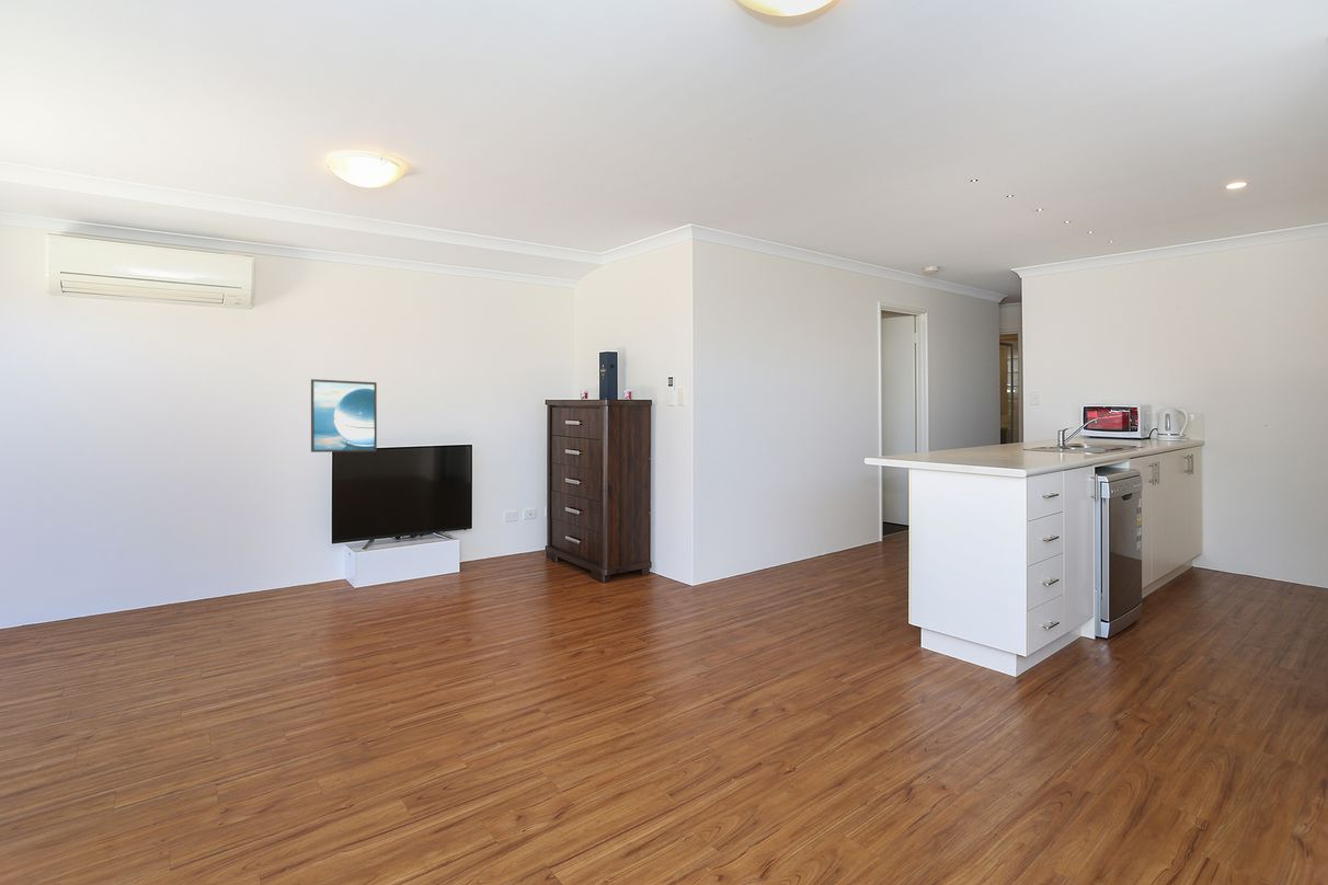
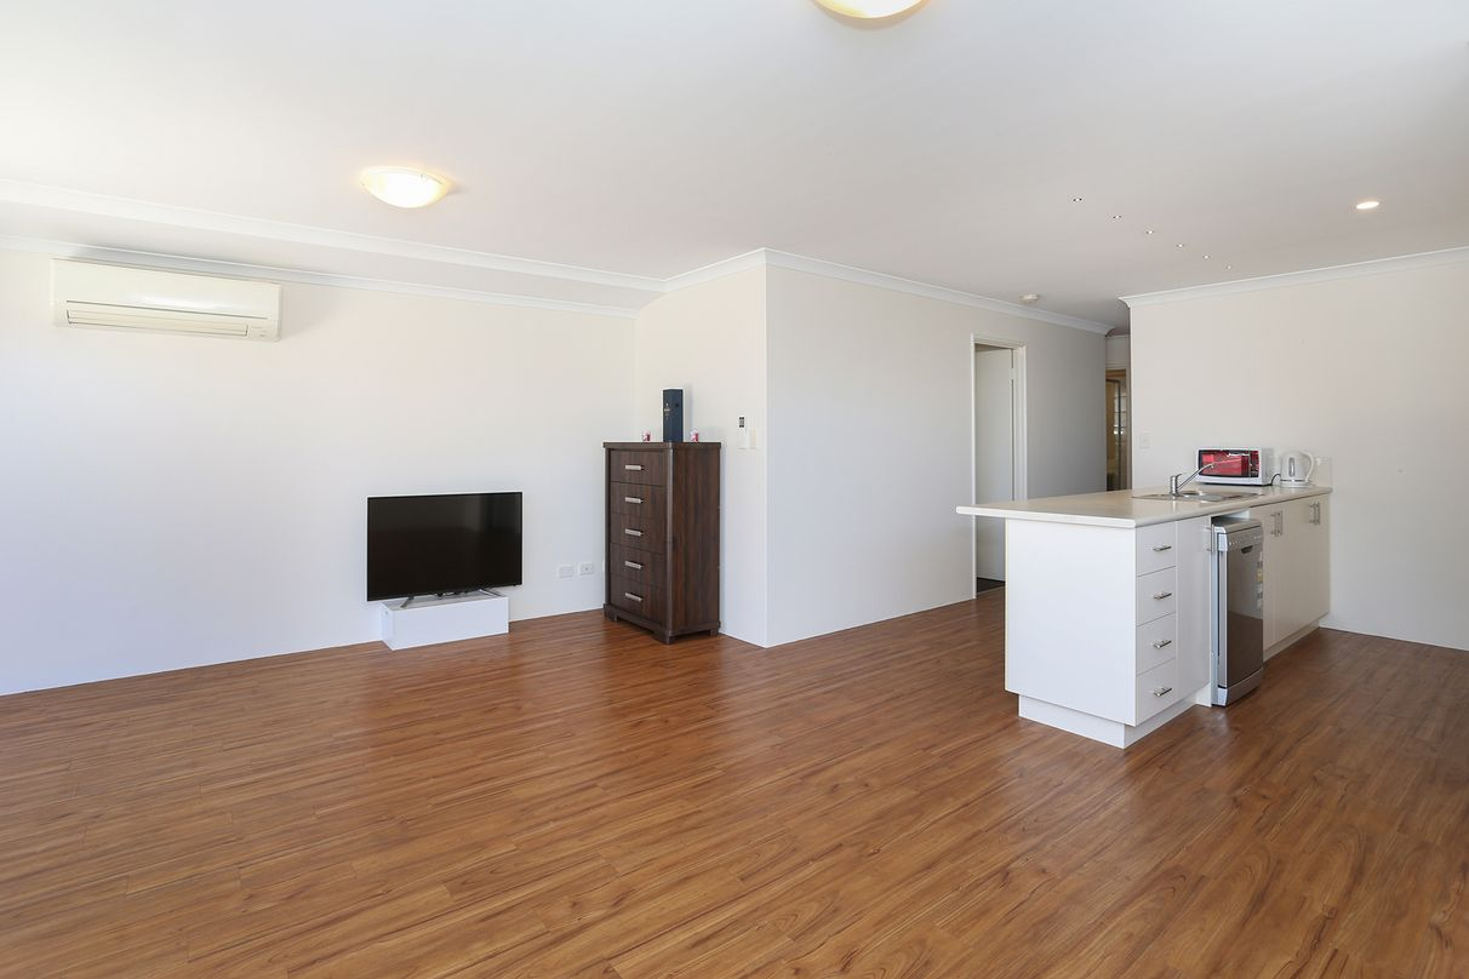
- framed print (344, 416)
